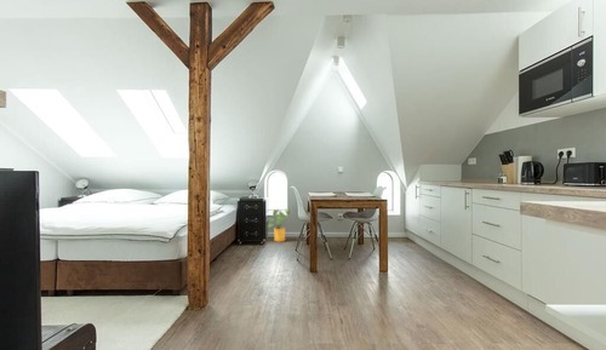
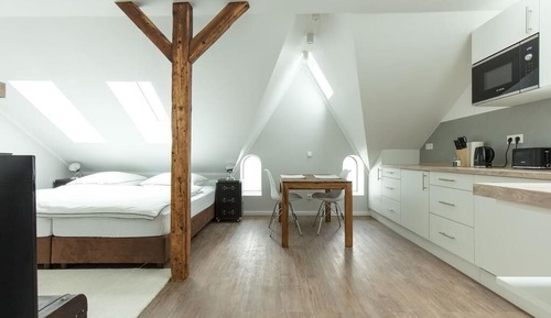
- house plant (279, 224)
